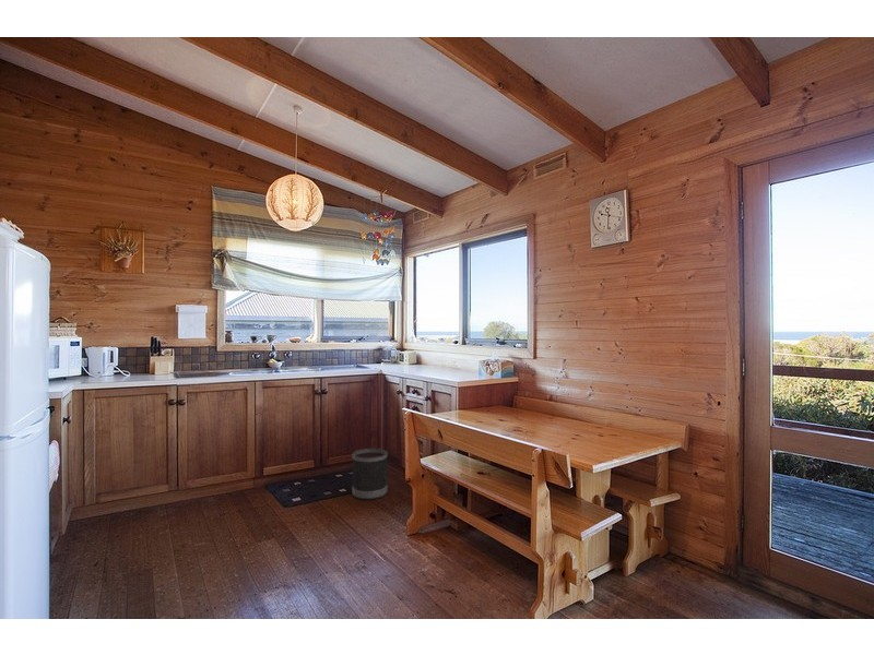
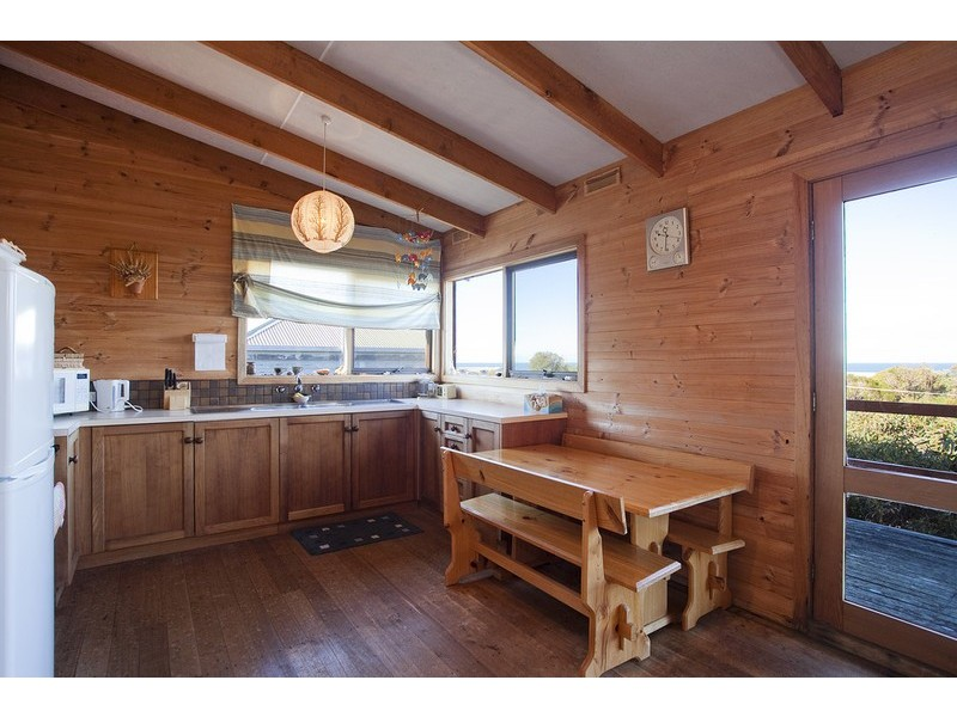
- wastebasket (369, 473)
